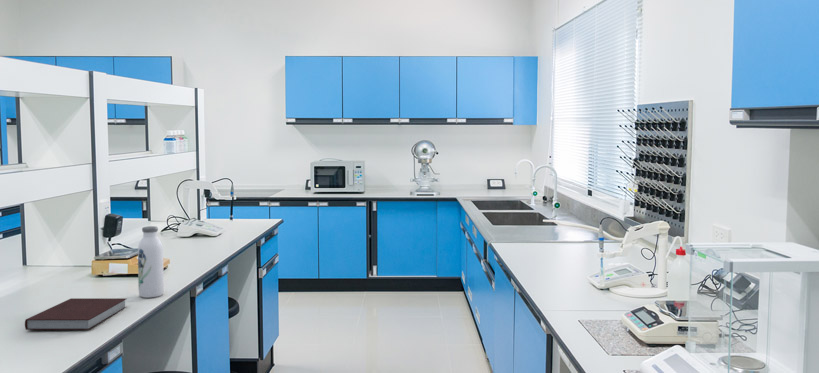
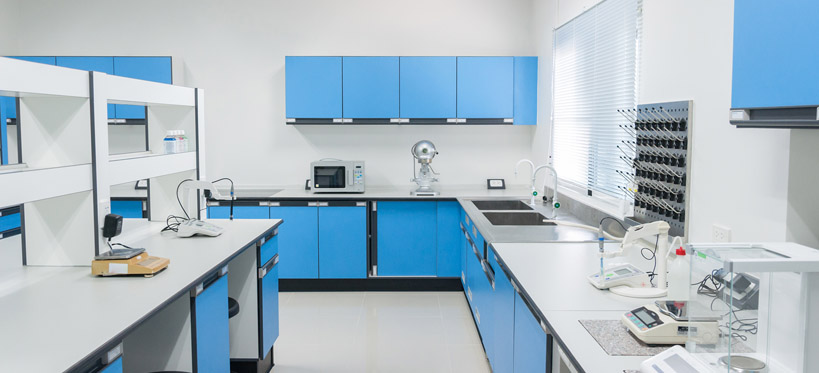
- notebook (79, 313)
- water bottle (150, 261)
